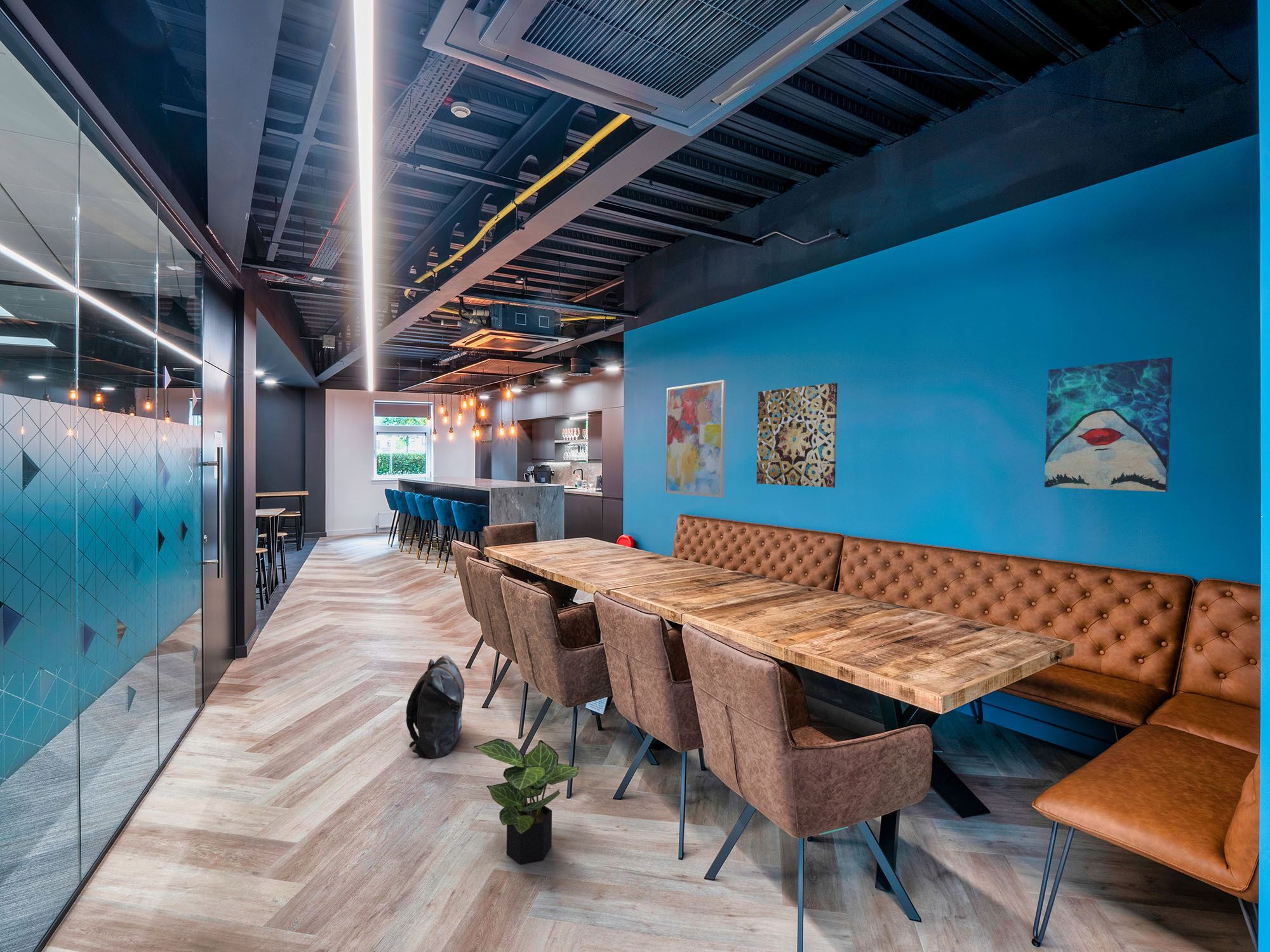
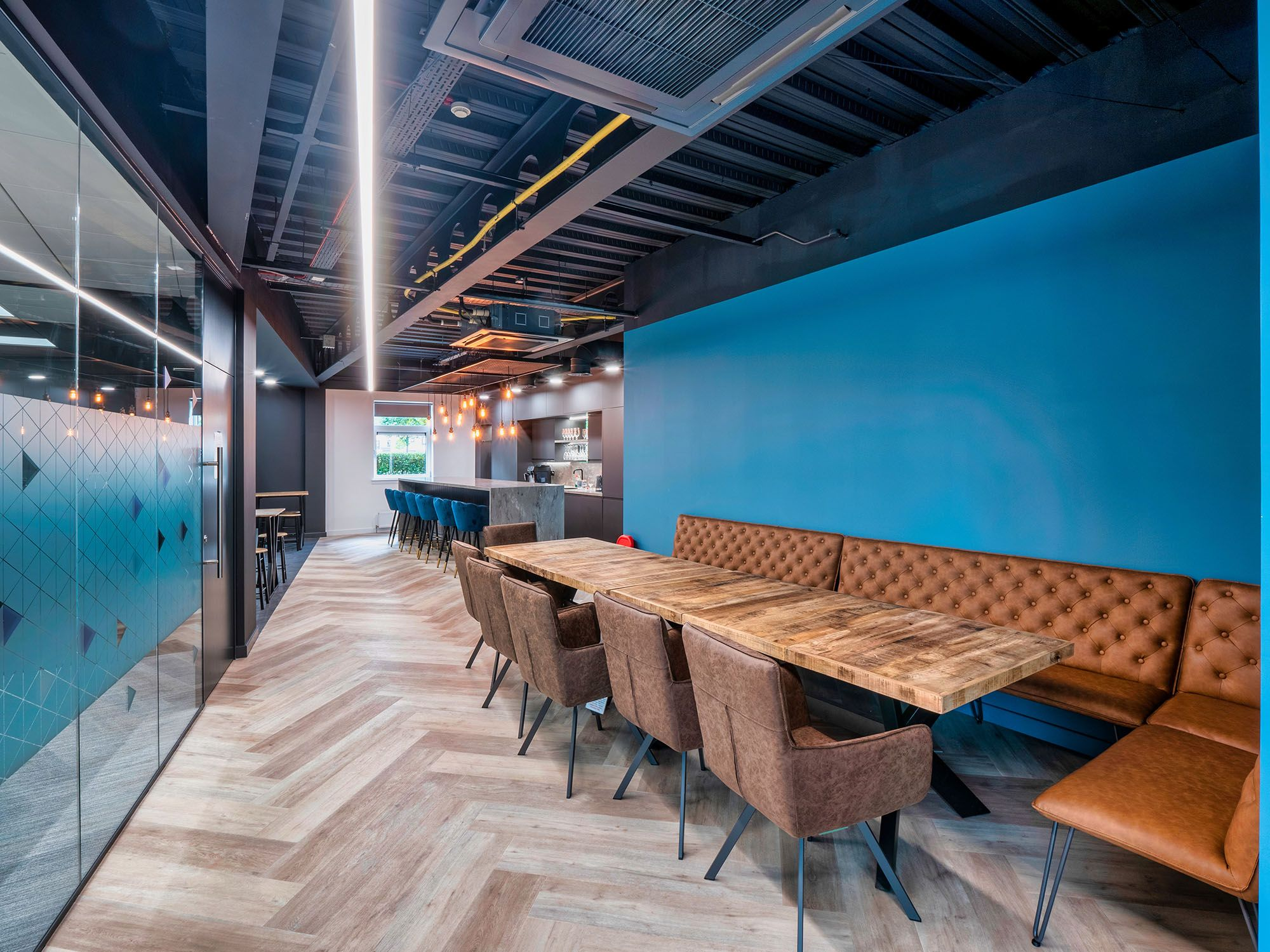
- potted plant (526, 794)
- wall art (1104, 426)
- wall art (794, 437)
- wall art (693, 440)
- backpack (436, 701)
